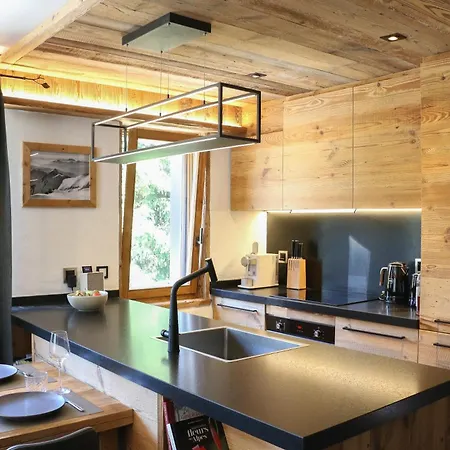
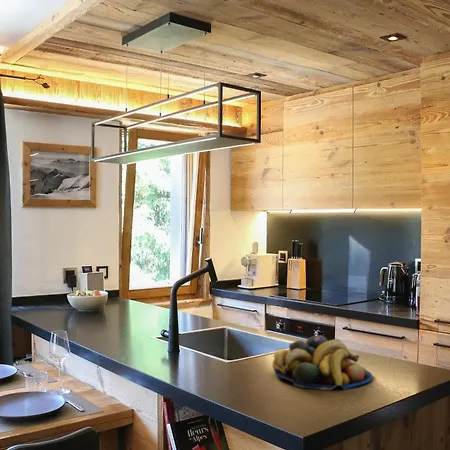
+ fruit bowl (323, 357)
